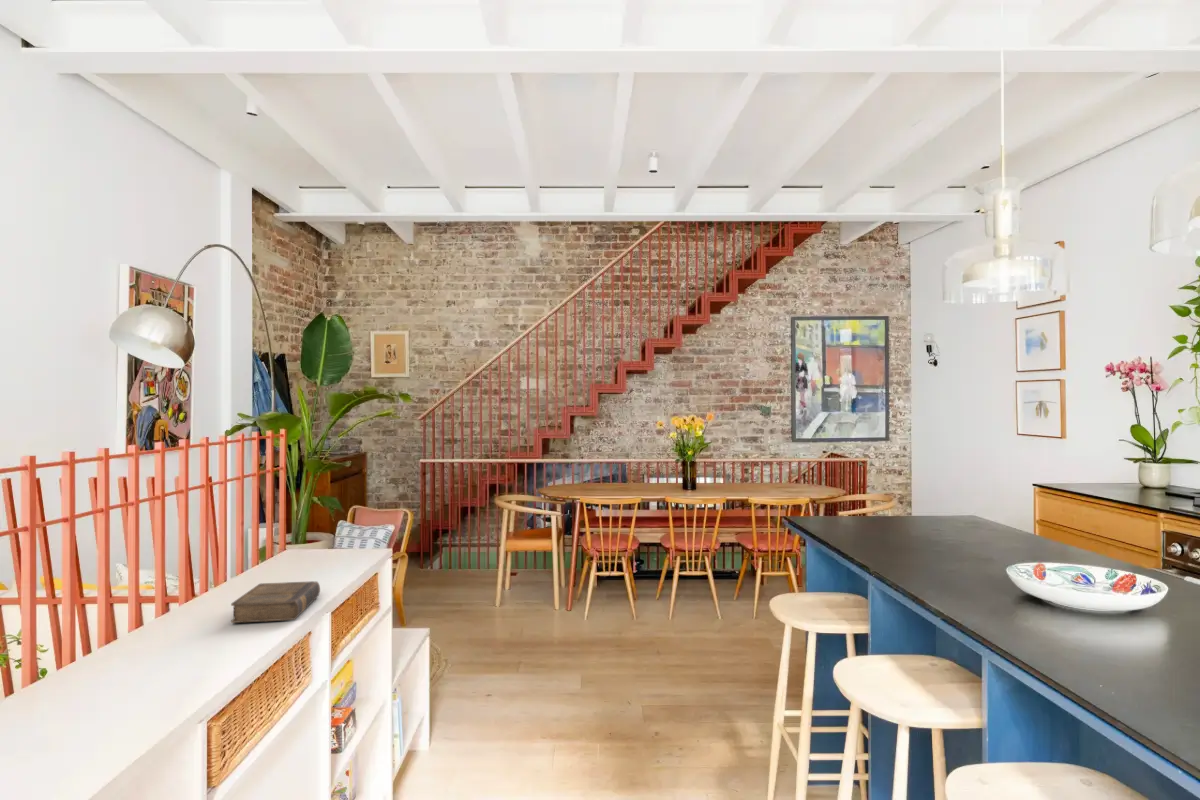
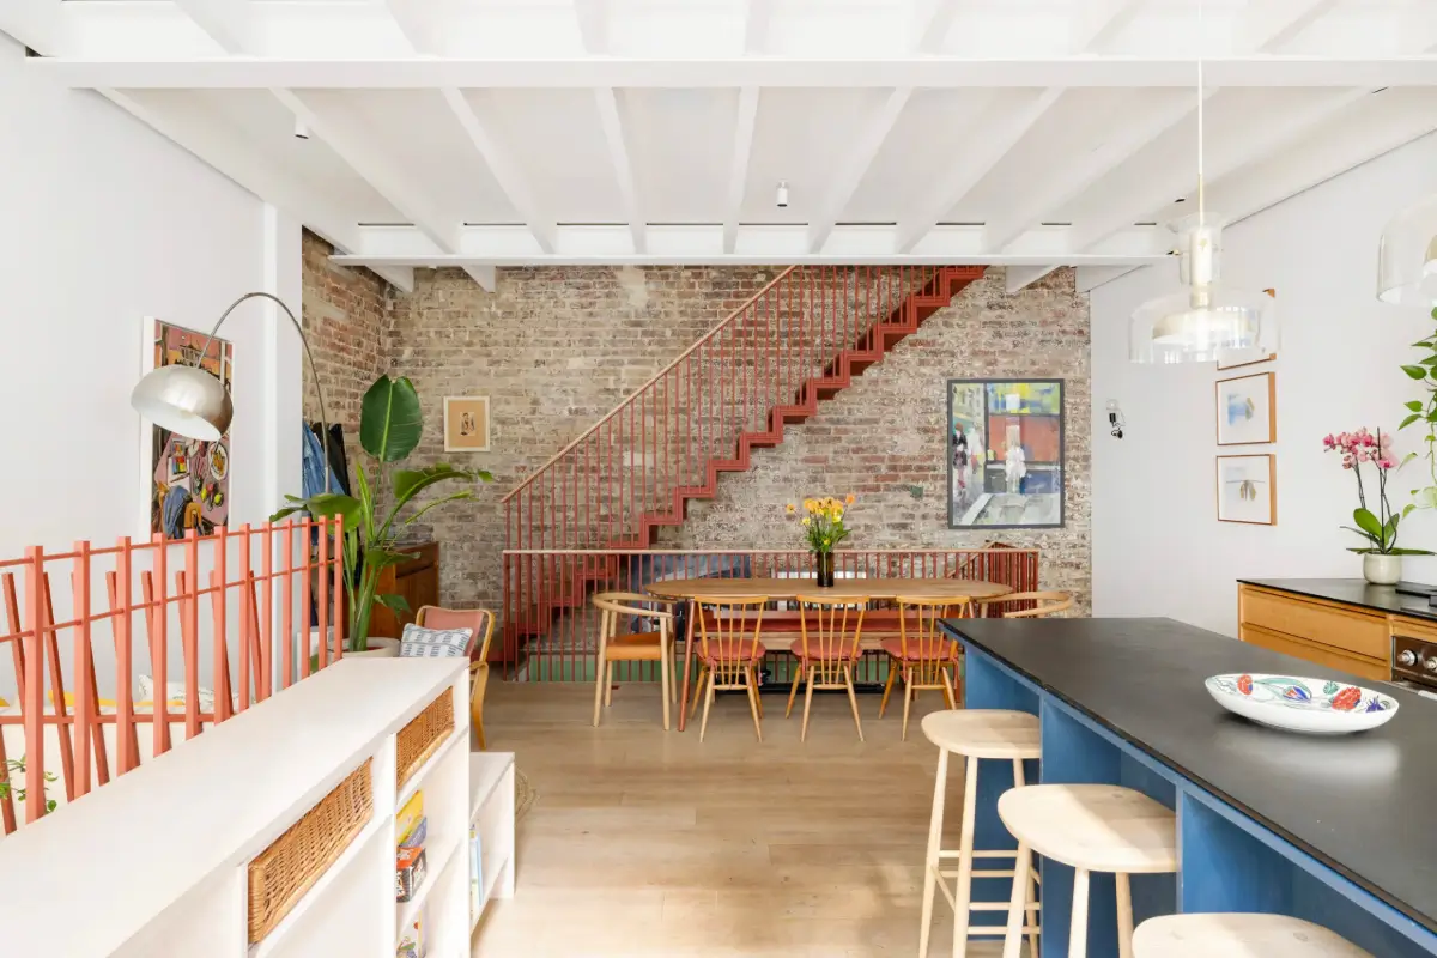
- book (281, 597)
